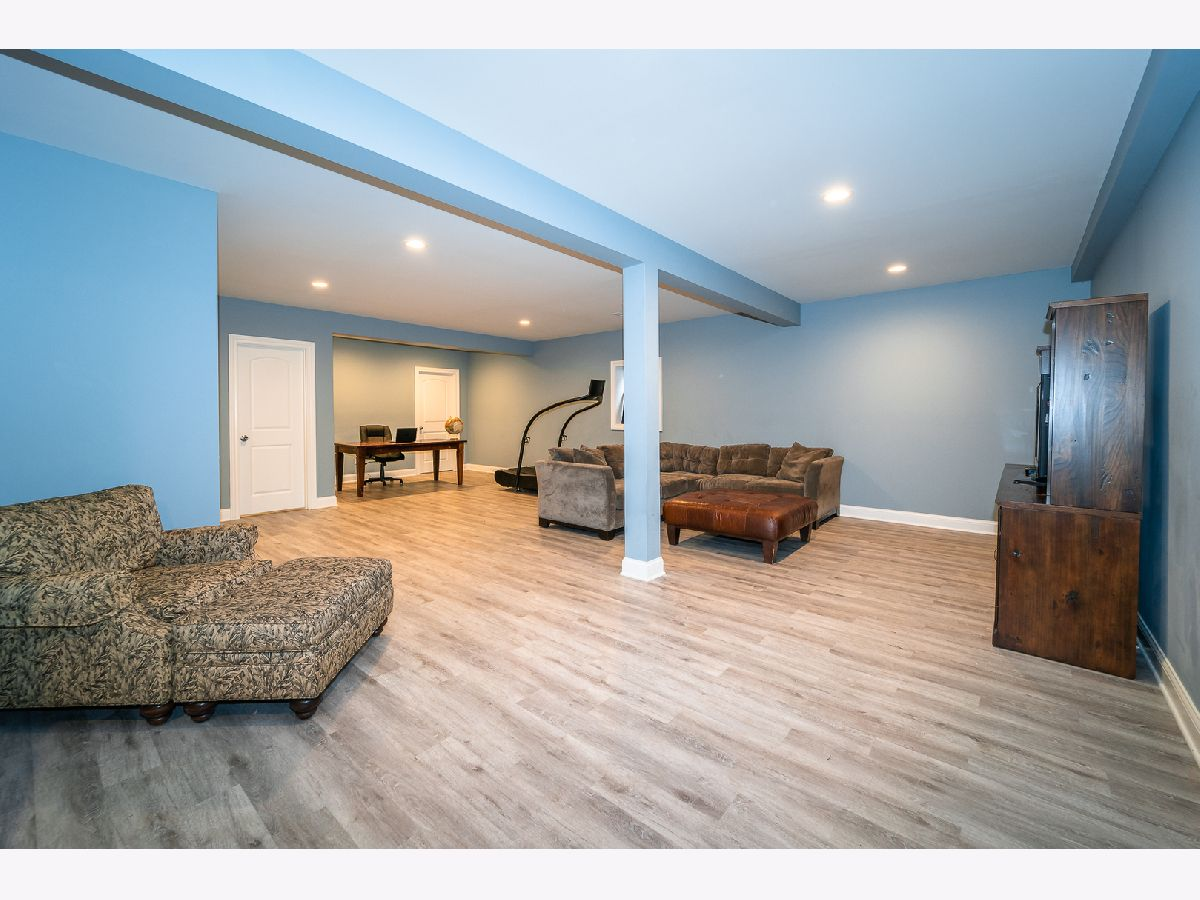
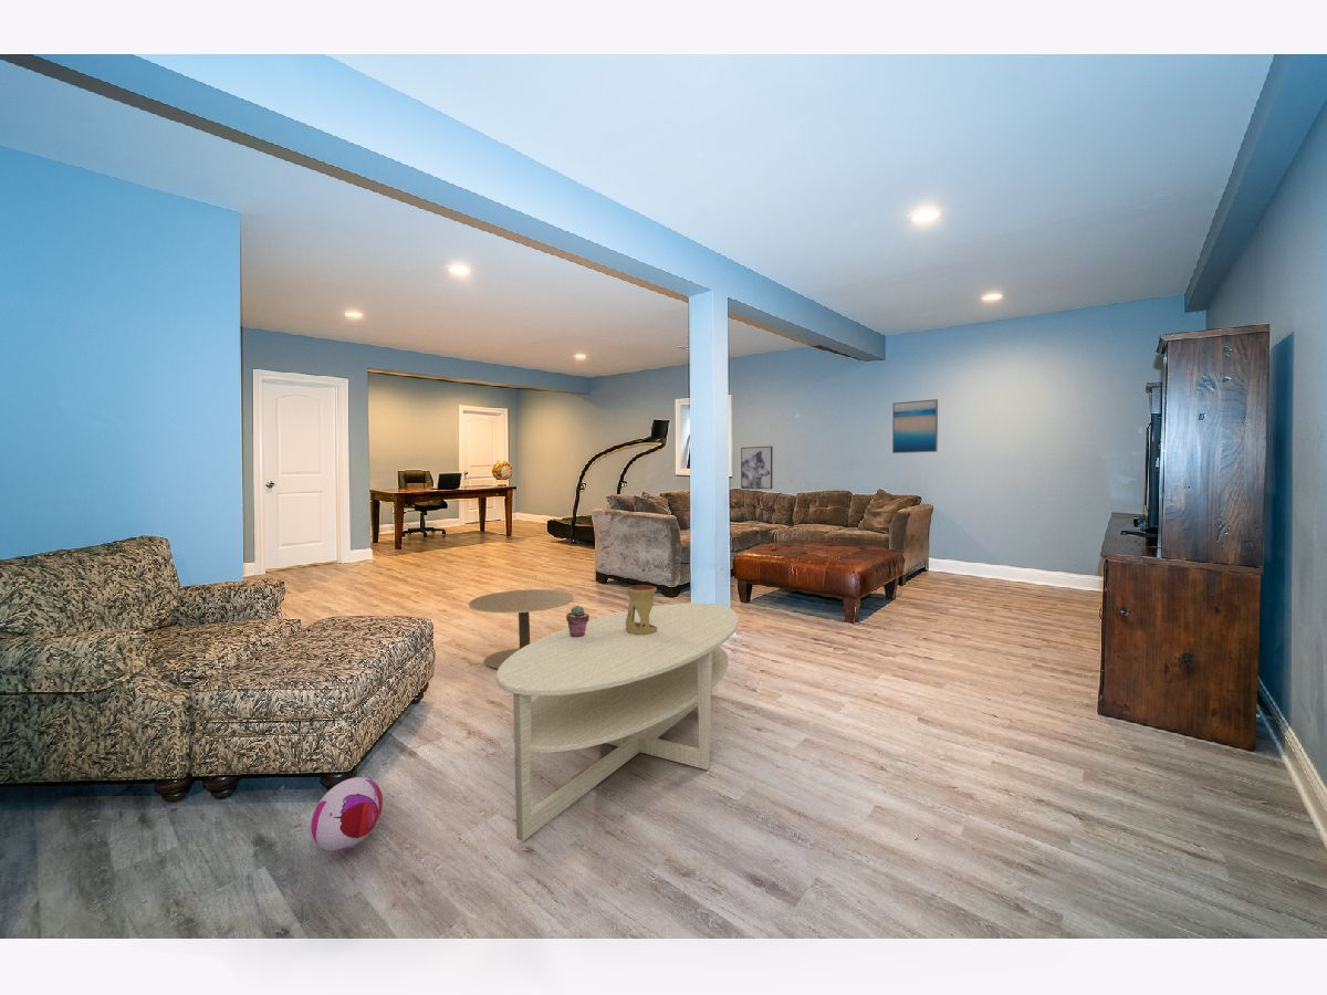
+ side table (522, 629)
+ wall art (915, 427)
+ potted succulent (577, 619)
+ wall art (756, 468)
+ plush toy (348, 817)
+ oil burner (641, 608)
+ coffee table (638, 692)
